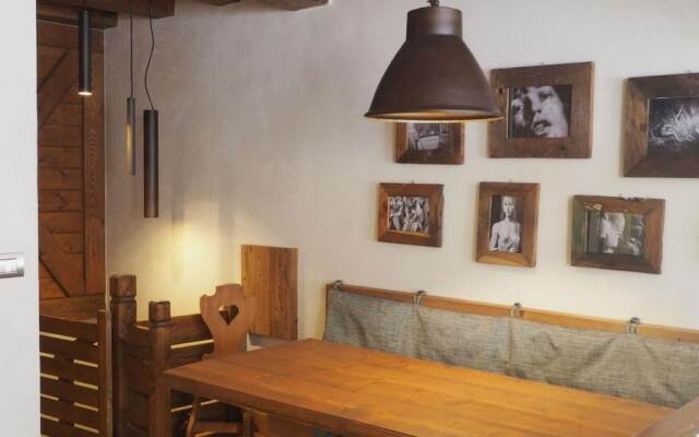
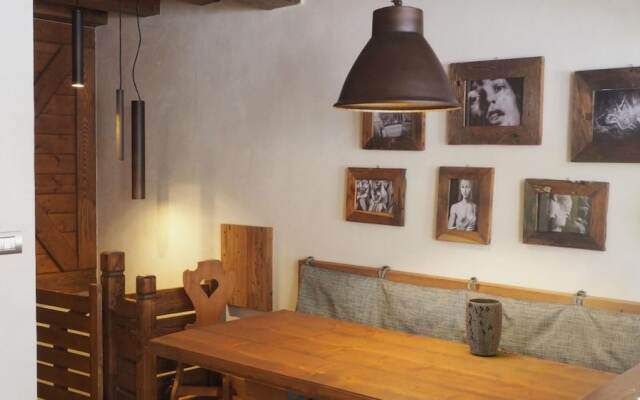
+ plant pot (483, 326)
